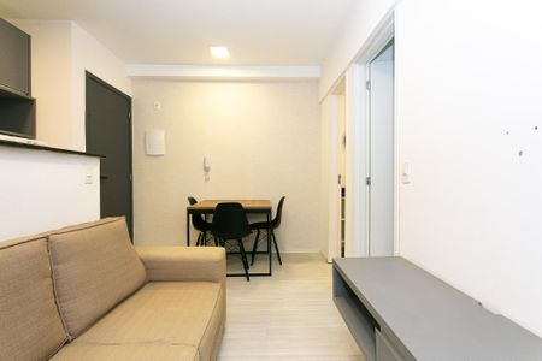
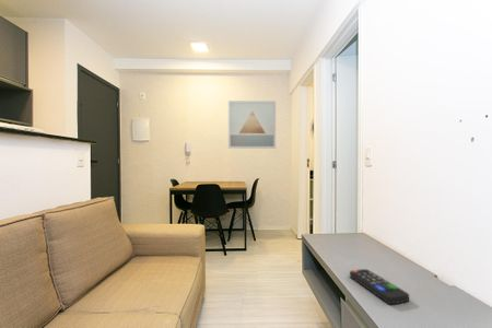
+ remote control (376, 283)
+ wall art (251, 125)
